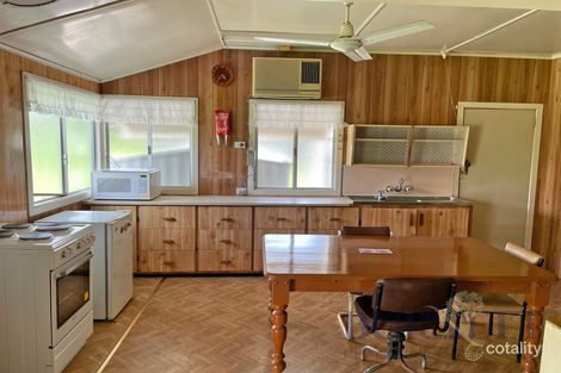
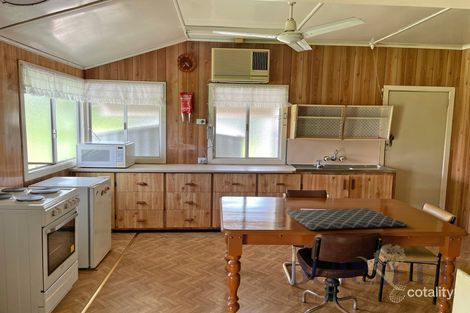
+ placemat (342, 217)
